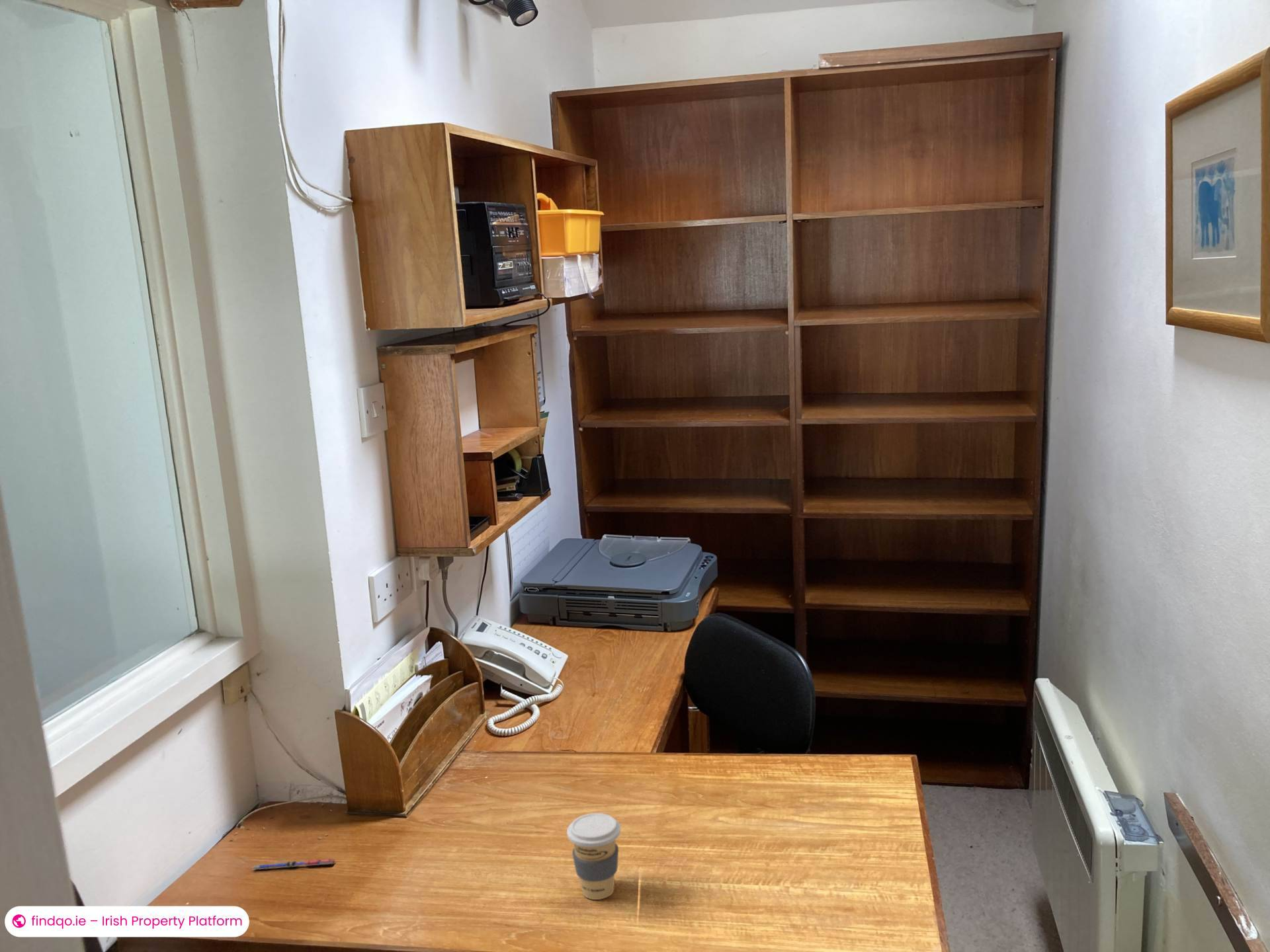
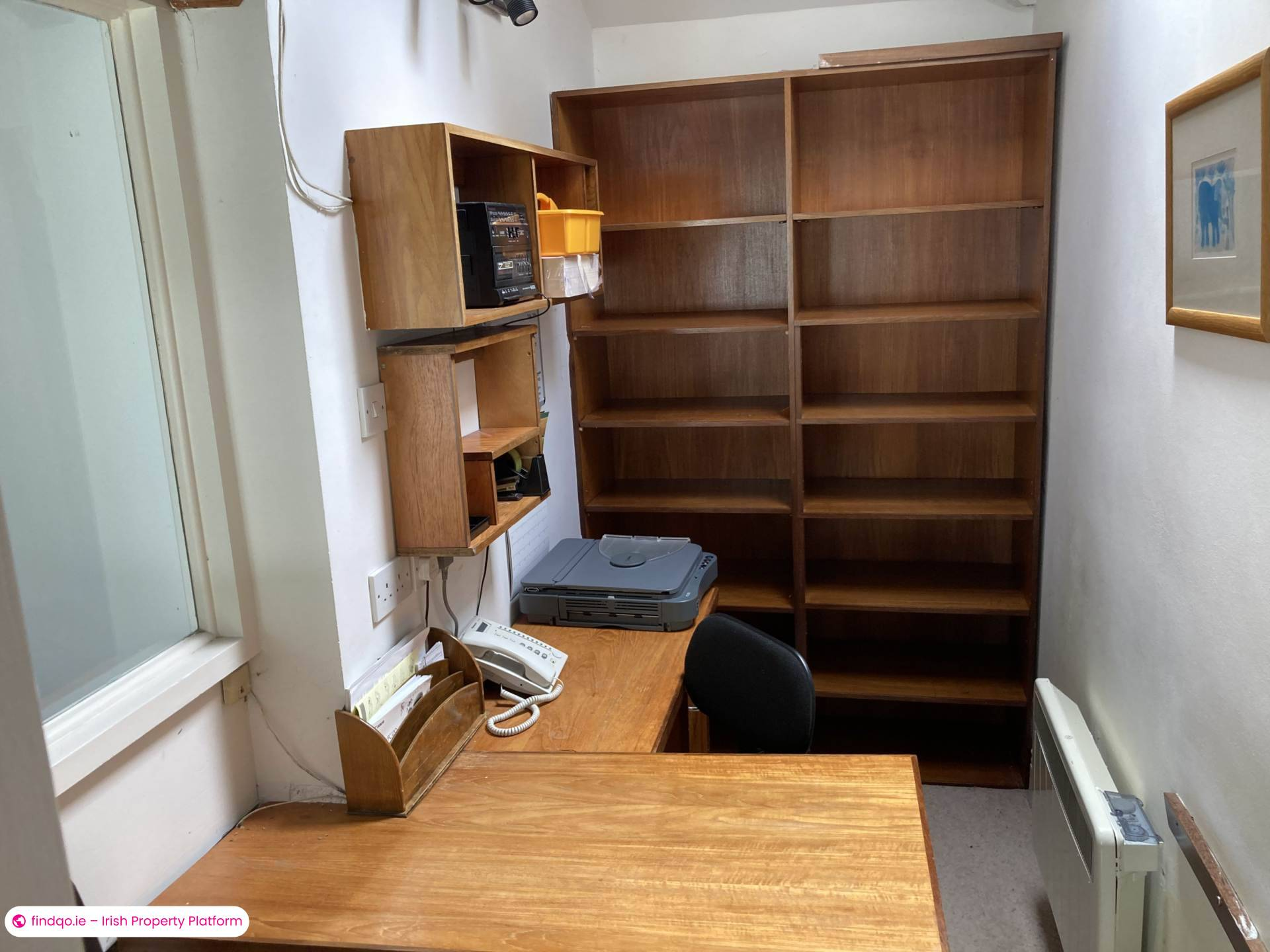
- pen (293, 863)
- coffee cup (595, 857)
